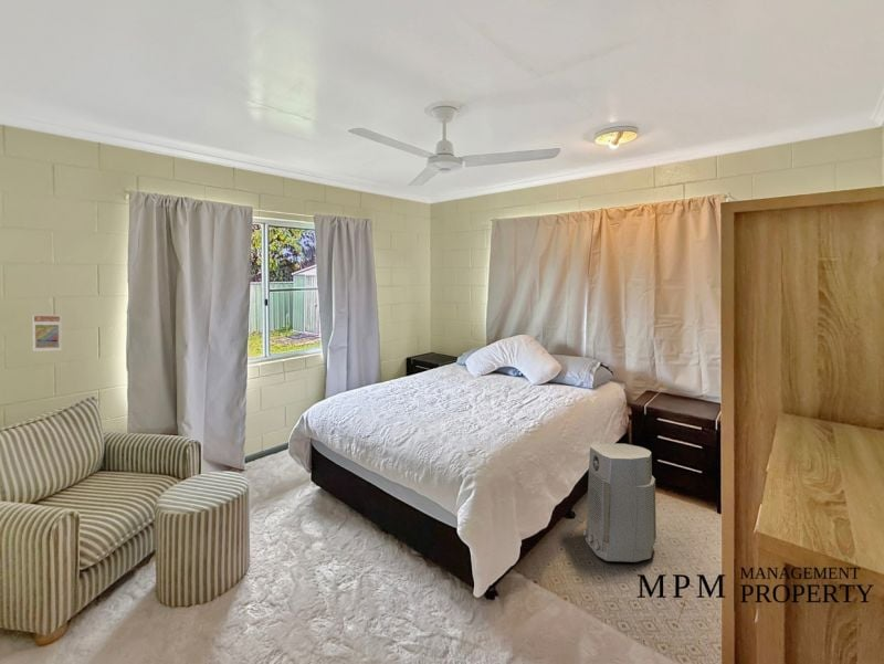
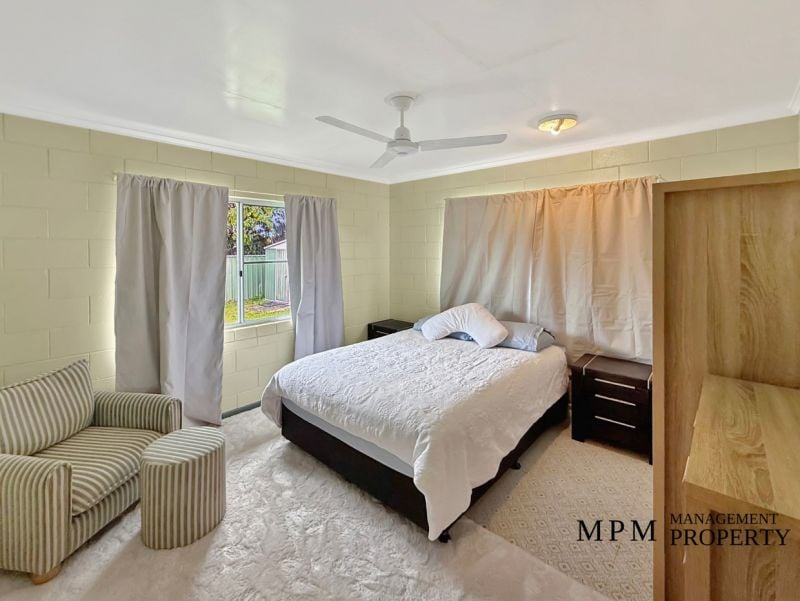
- air purifier (620, 498)
- trading card display case (46, 333)
